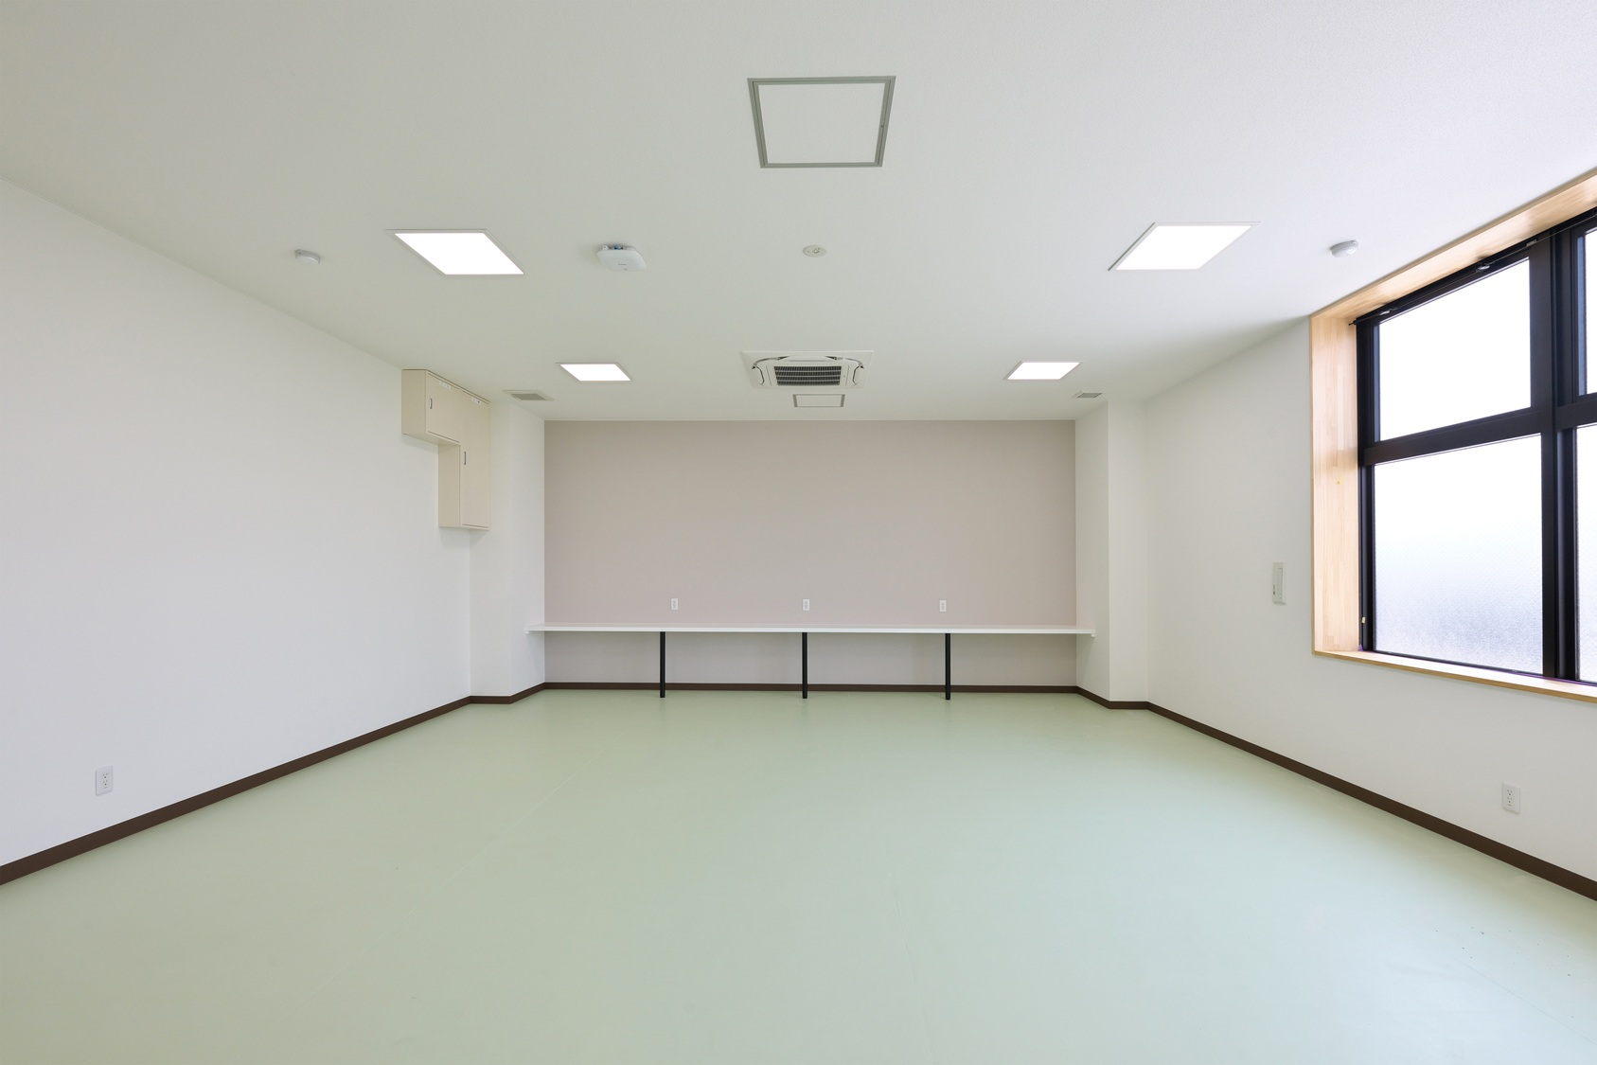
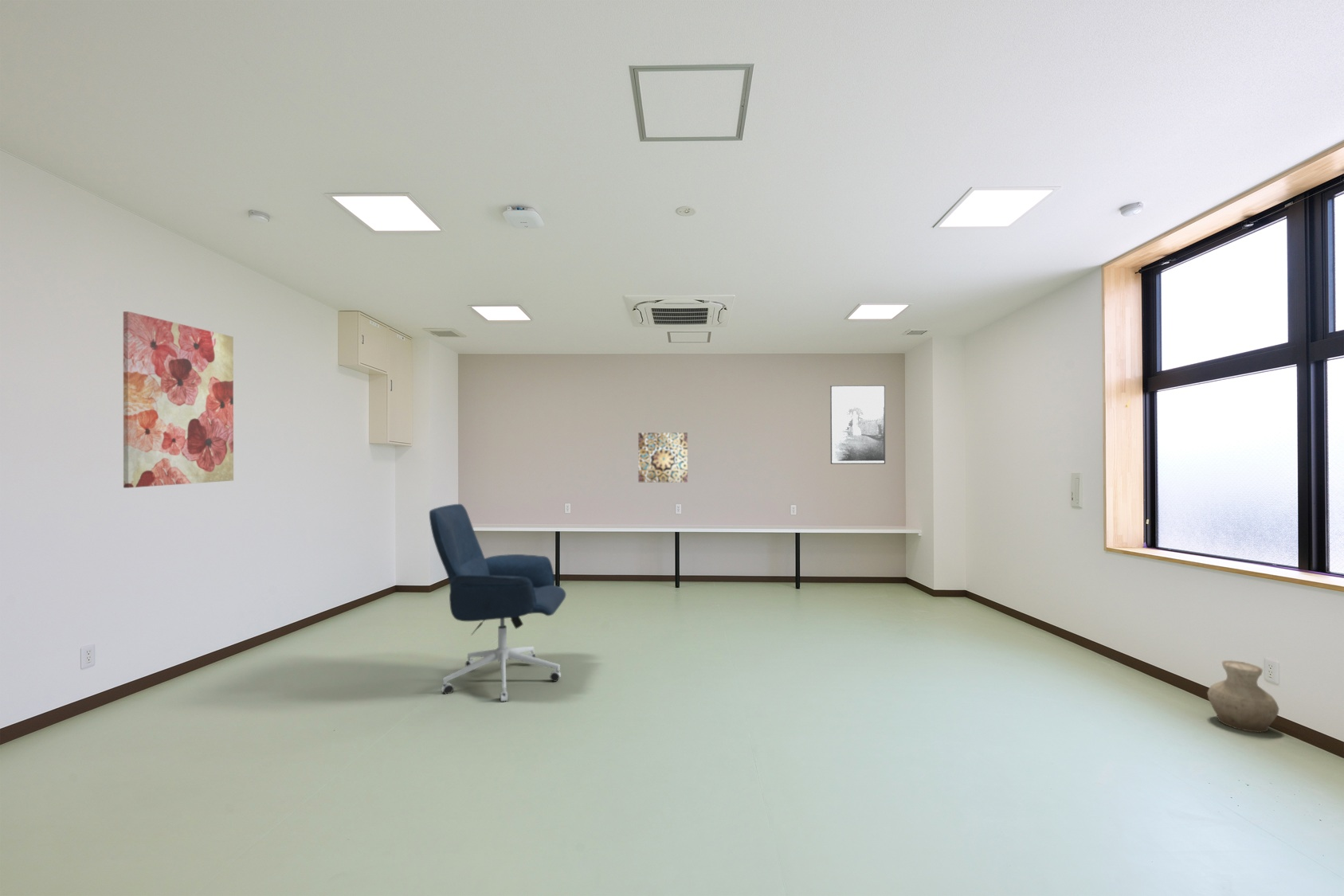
+ vase (1241, 694)
+ office chair (499, 593)
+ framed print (857, 425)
+ wall art (183, 405)
+ wall art (663, 457)
